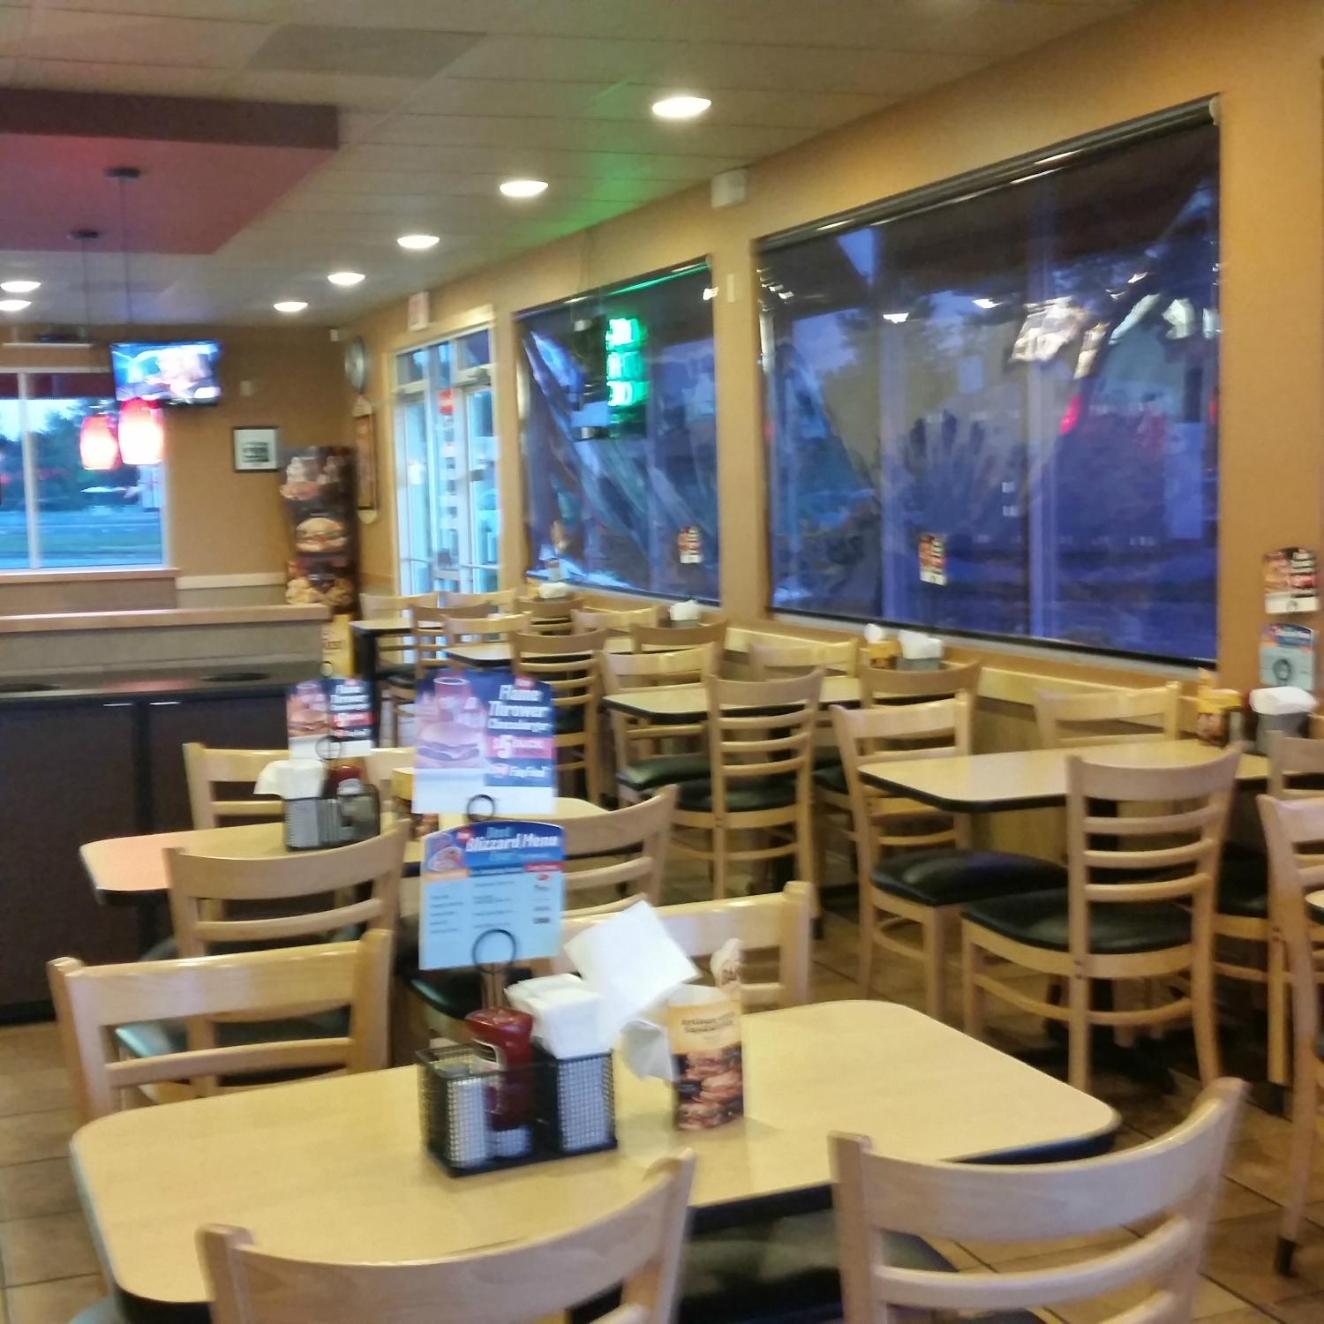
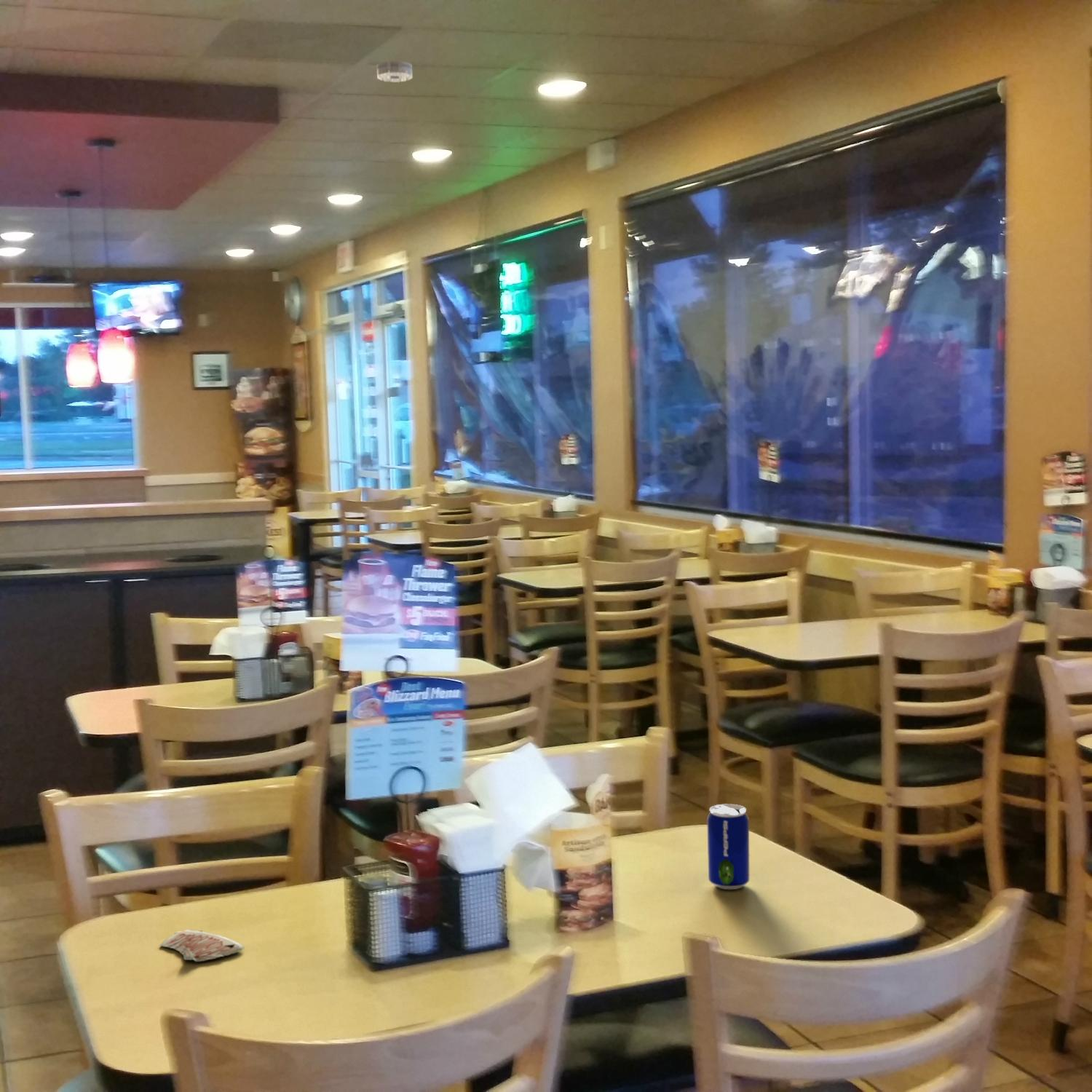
+ paper cup (201, 943)
+ beer can (728, 845)
+ smoke detector (395, 71)
